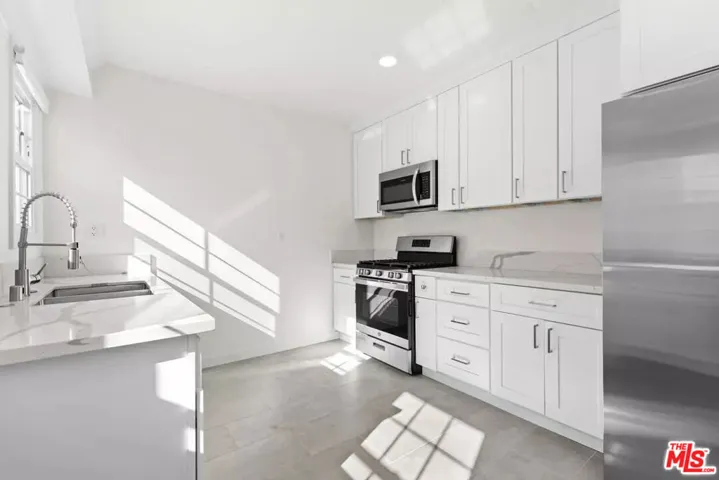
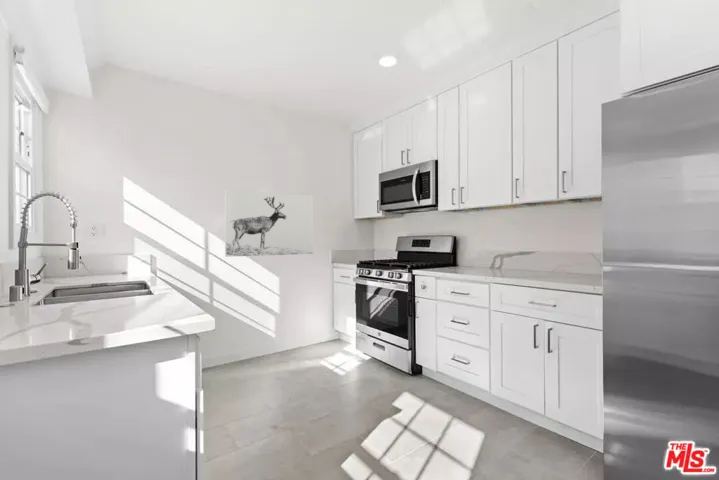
+ wall art (272, 224)
